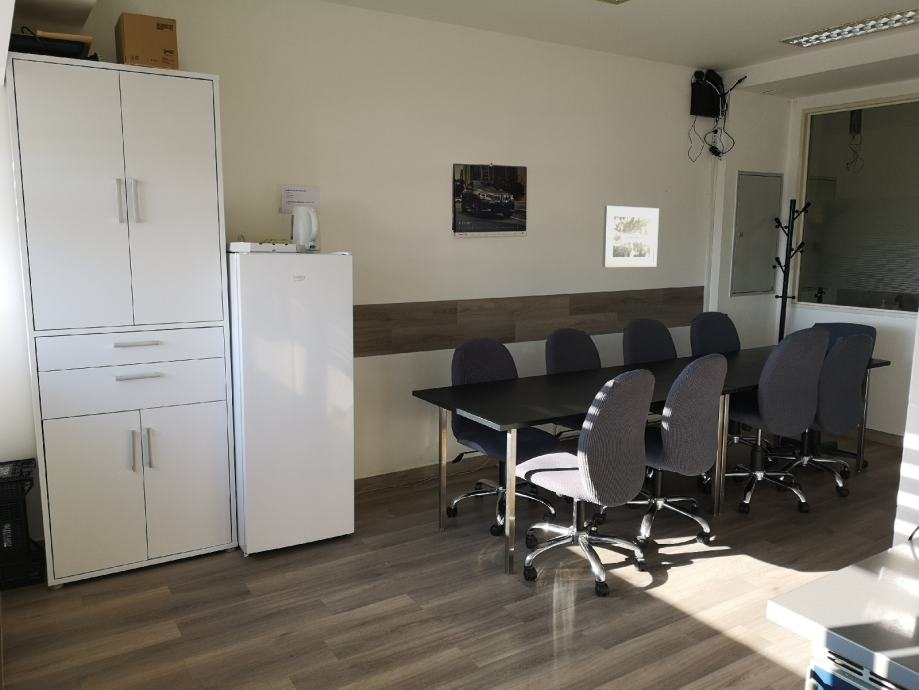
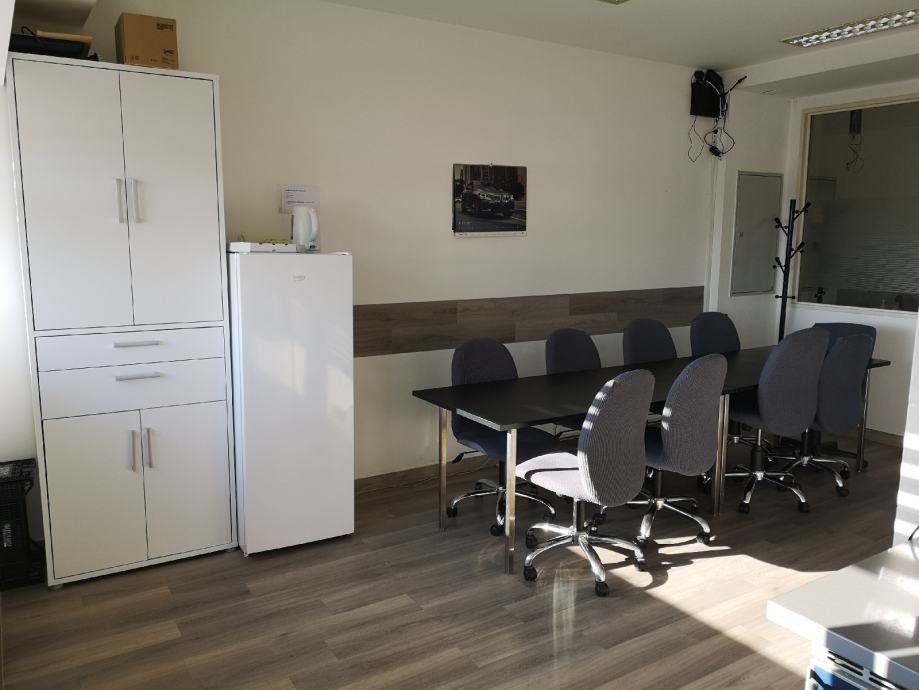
- wall art (631, 237)
